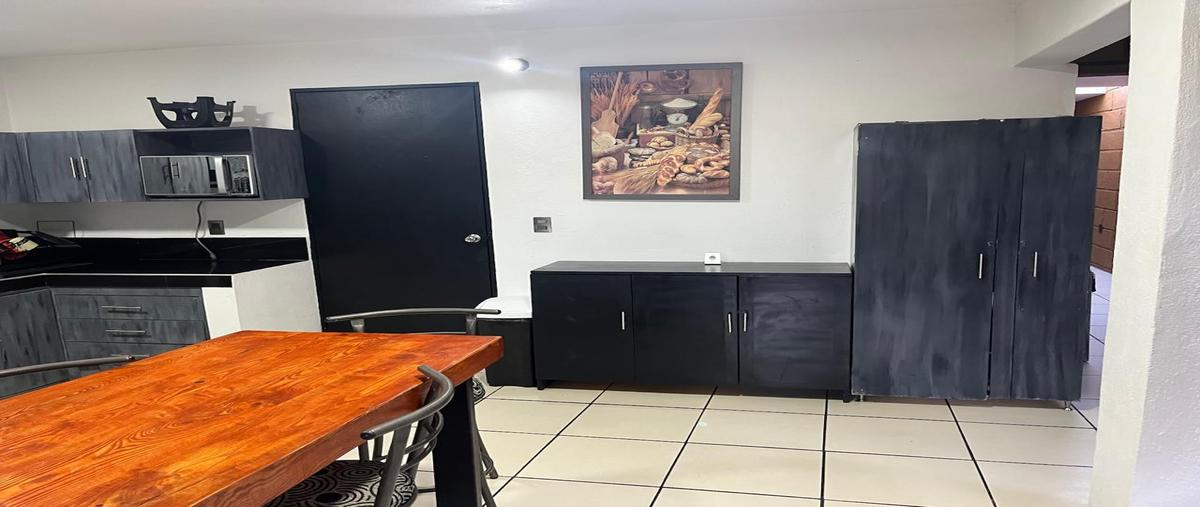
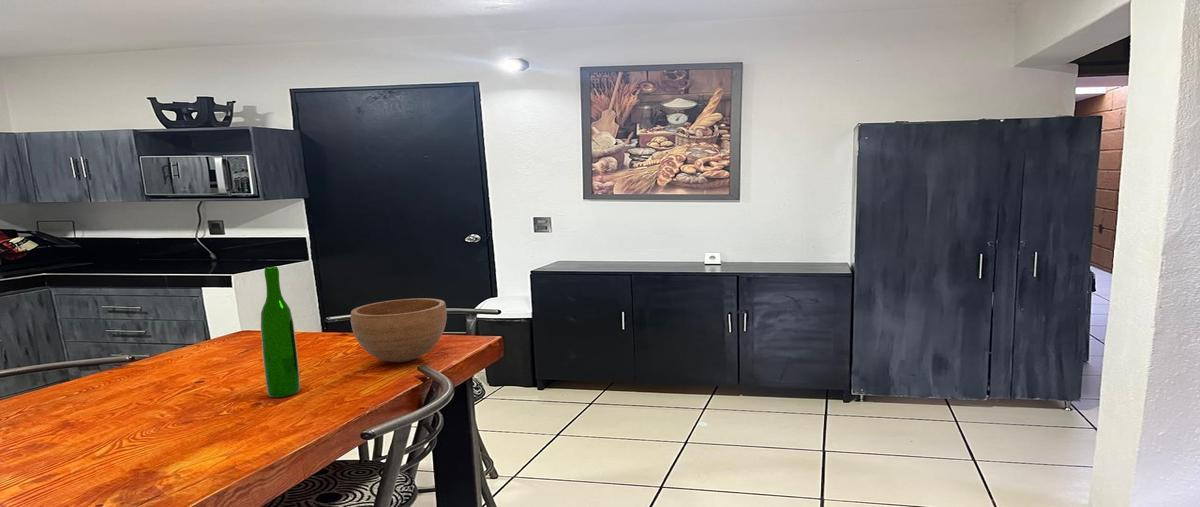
+ bowl (401, 333)
+ wine bottle (277, 330)
